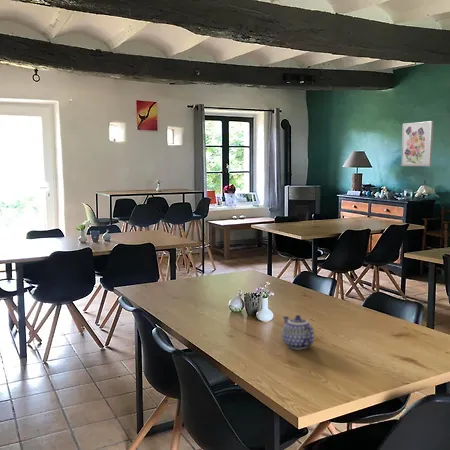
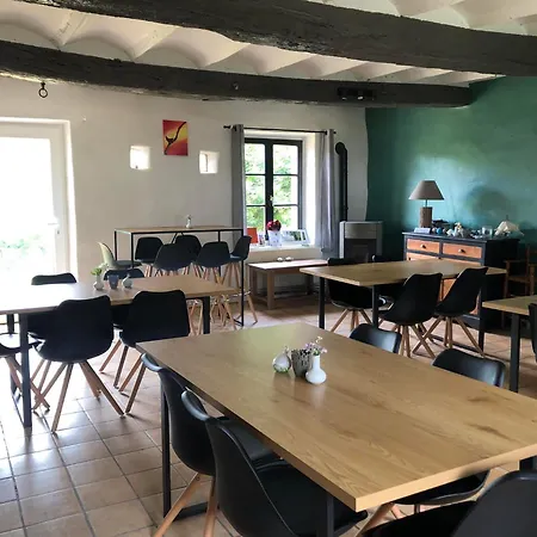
- wall art (416, 144)
- teapot (297, 330)
